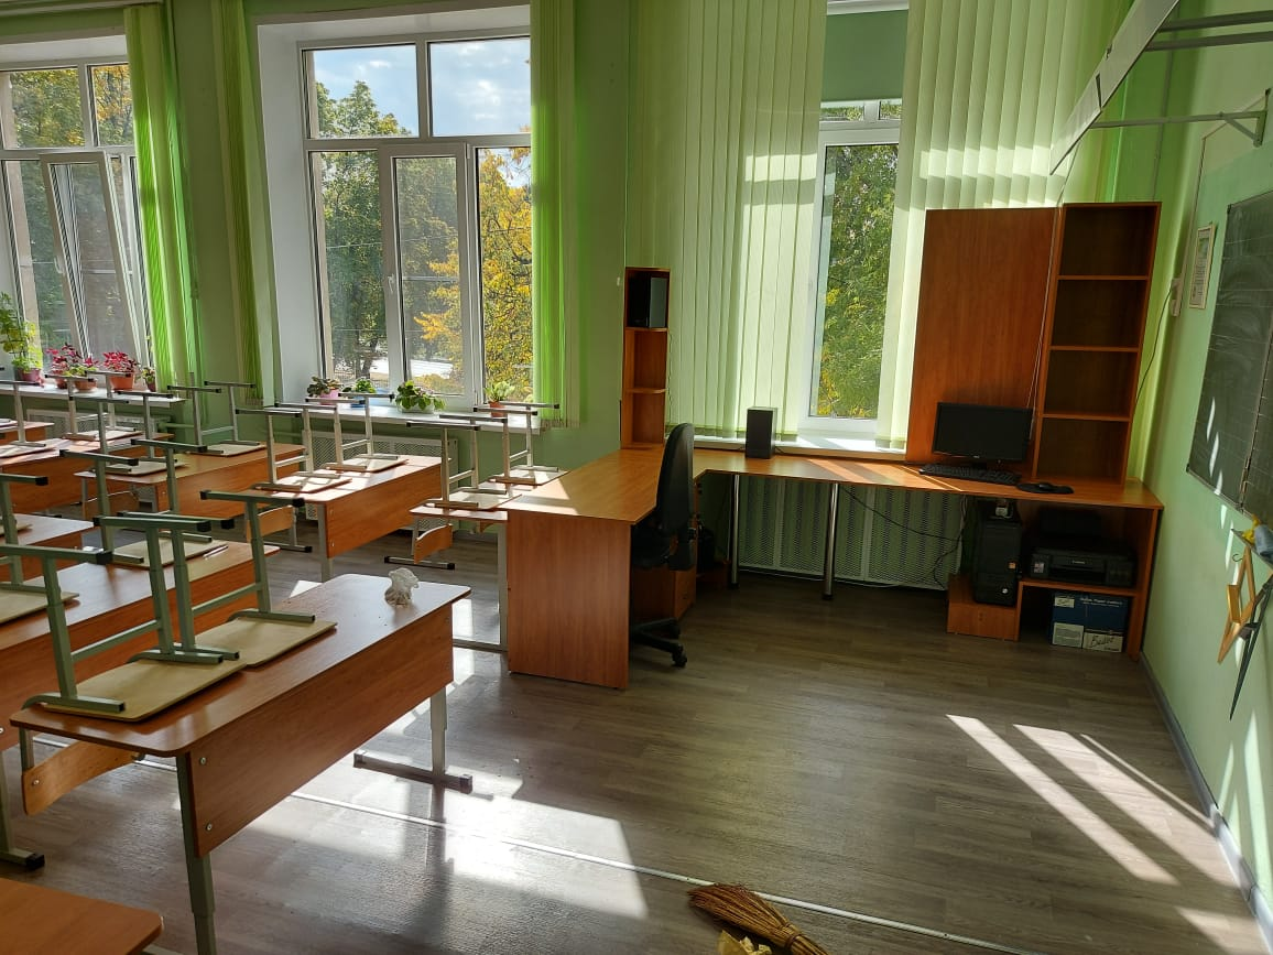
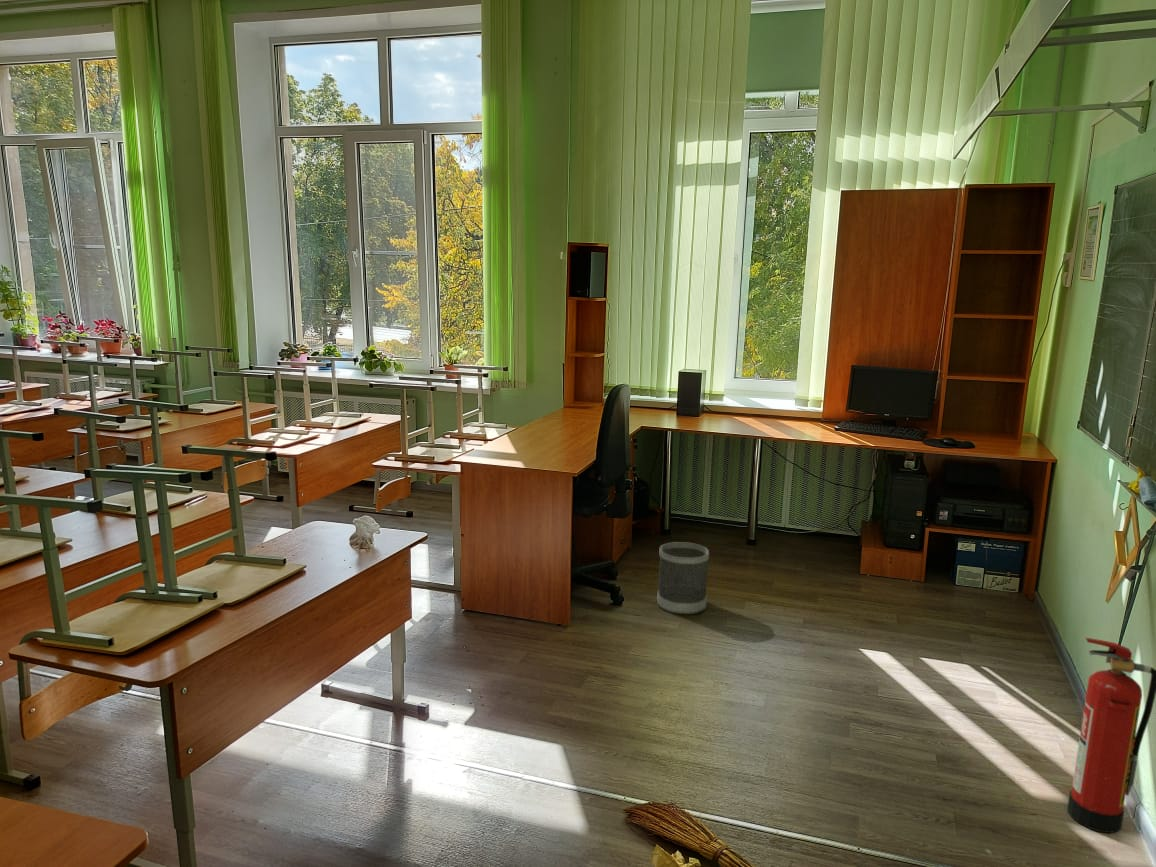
+ fire extinguisher (1110, 733)
+ wastebasket (682, 577)
